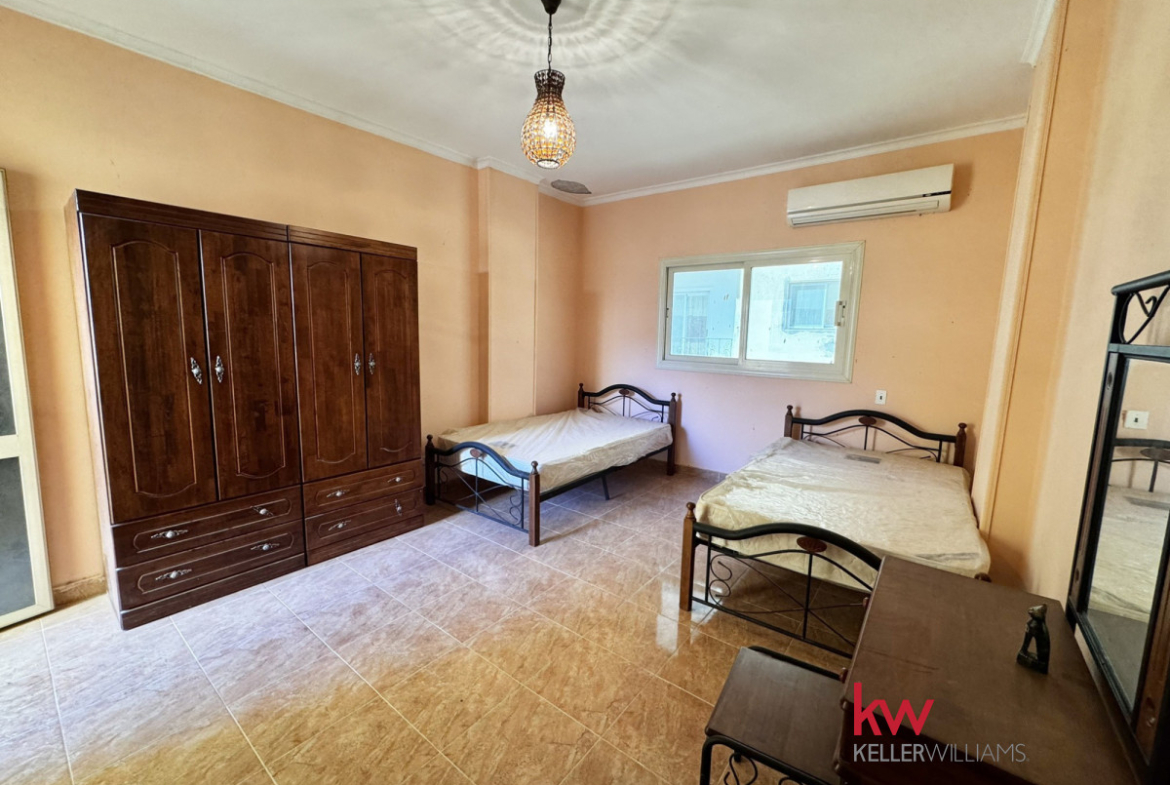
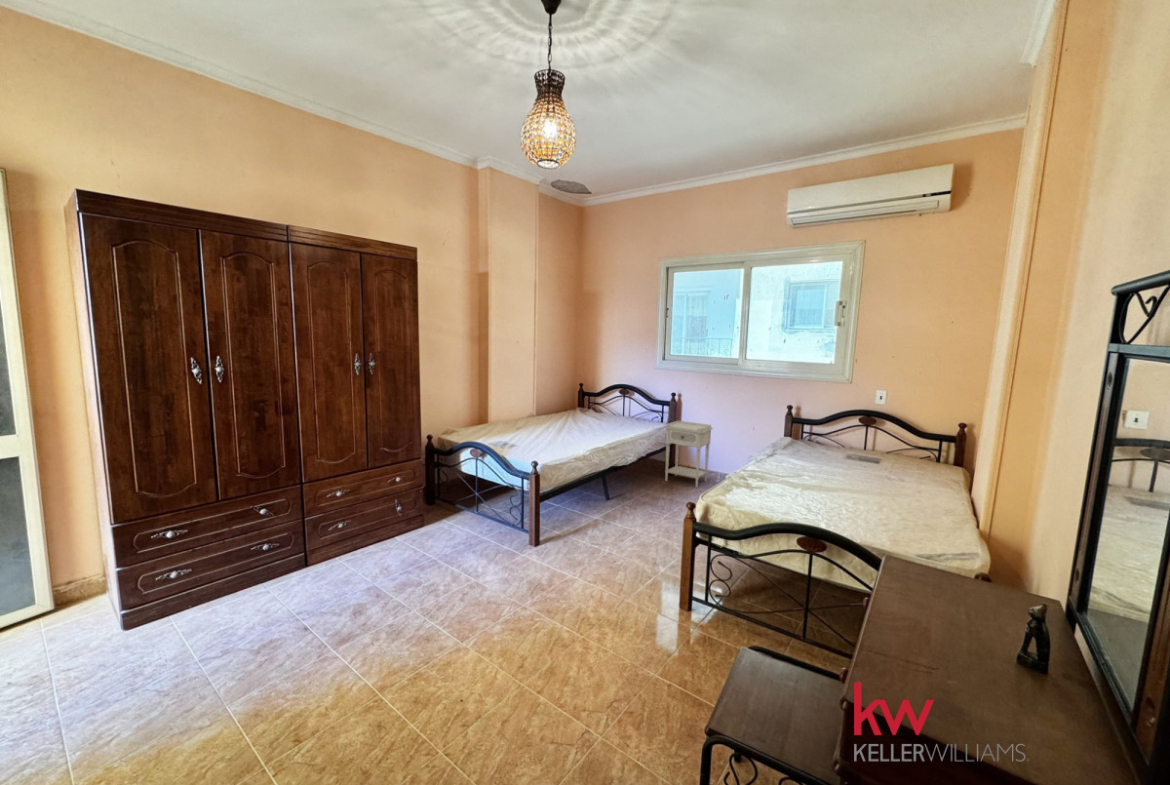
+ nightstand (687, 445)
